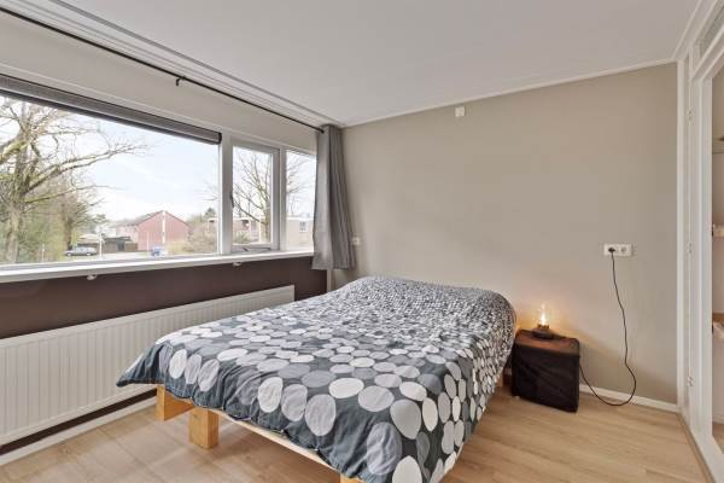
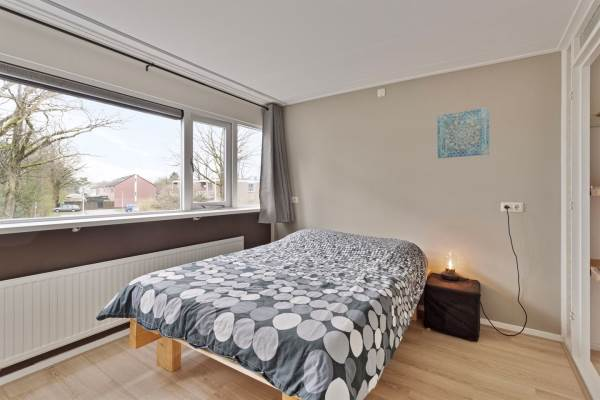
+ wall art (462, 134)
